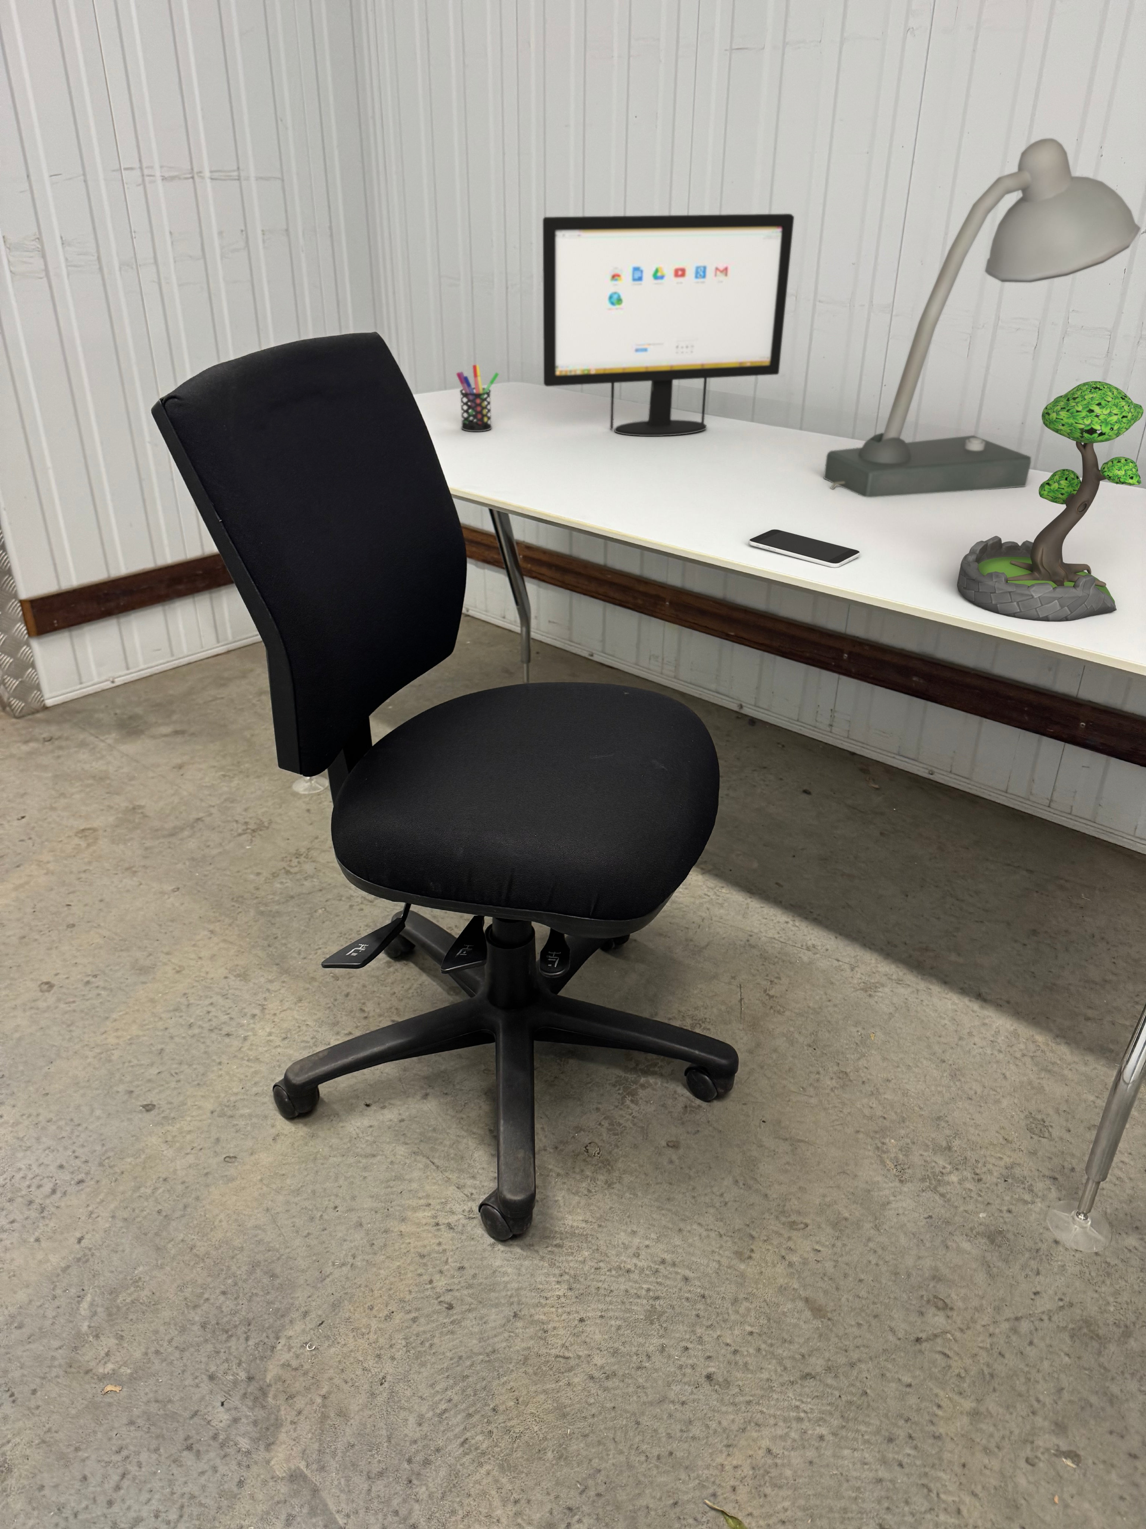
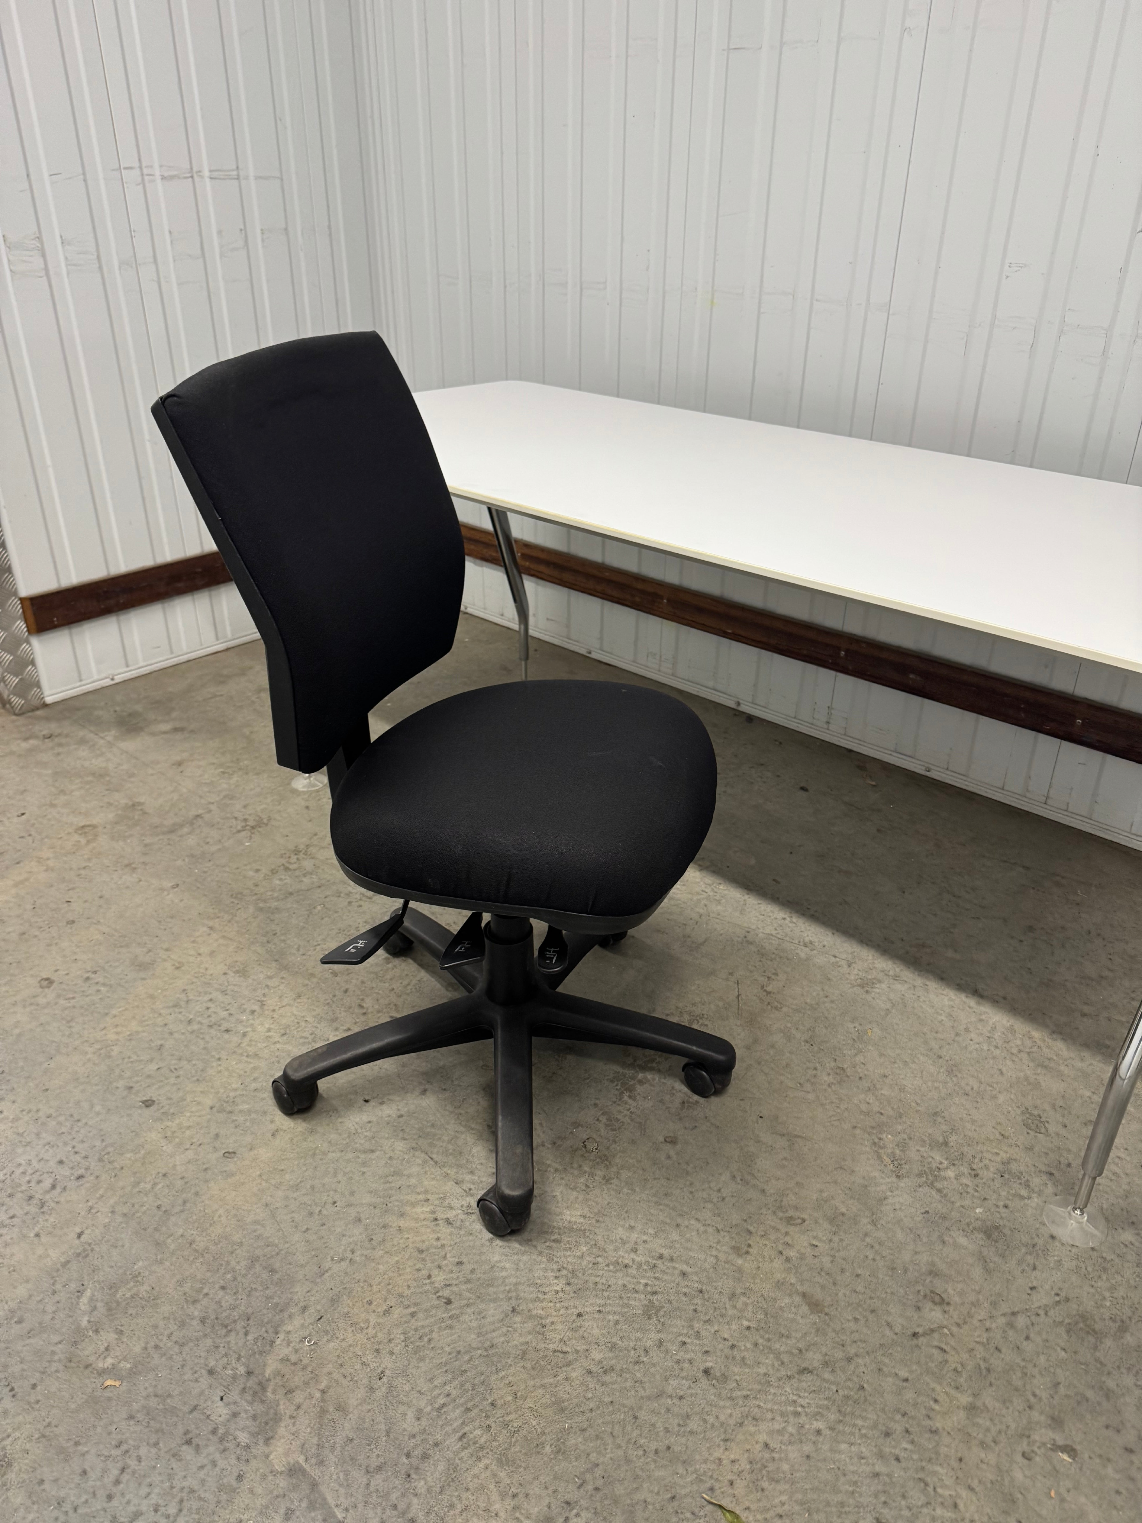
- computer monitor (666, 329)
- plant (1057, 494)
- smartphone (804, 548)
- desk lamp (945, 306)
- pen holder (479, 396)
